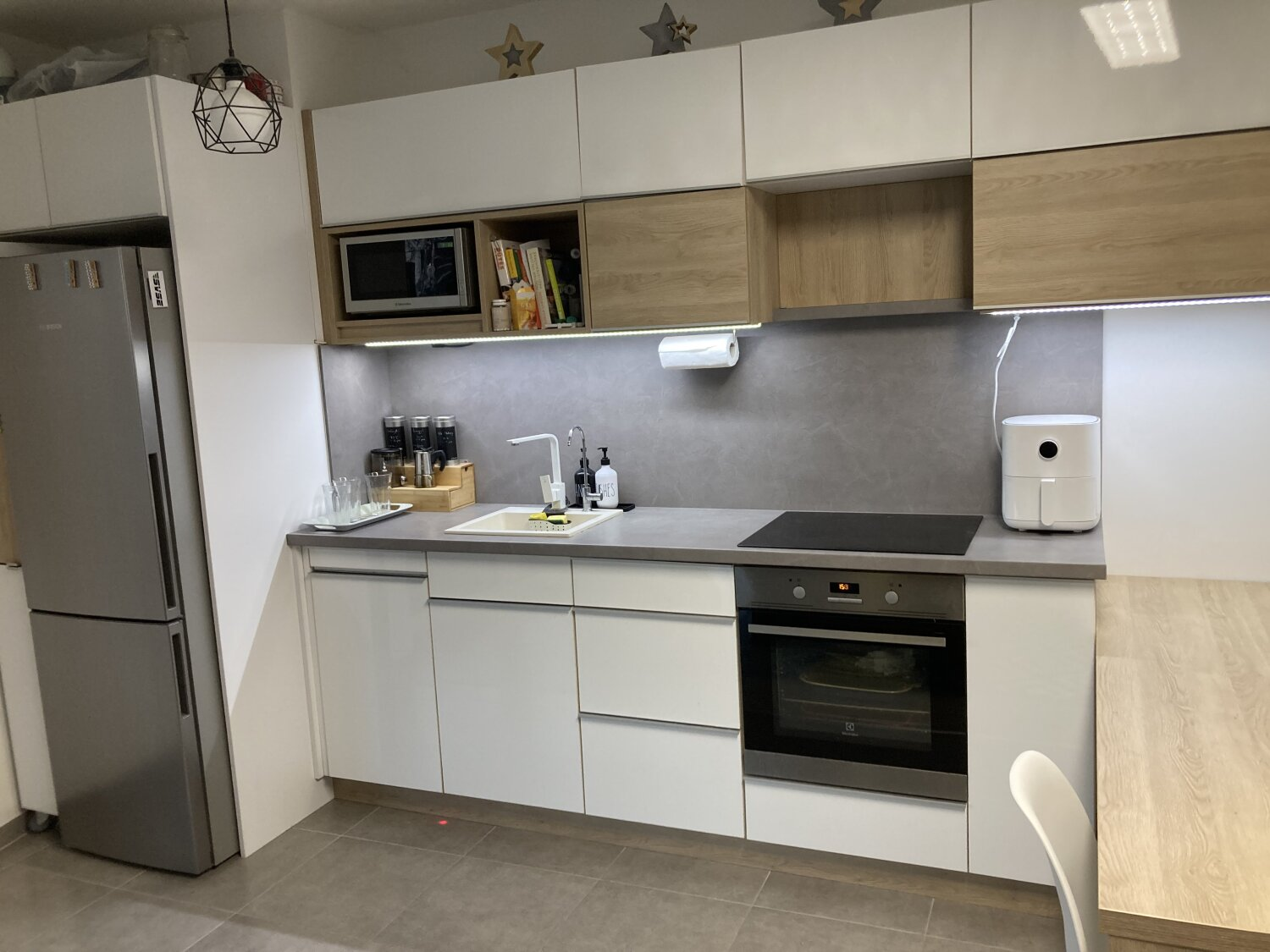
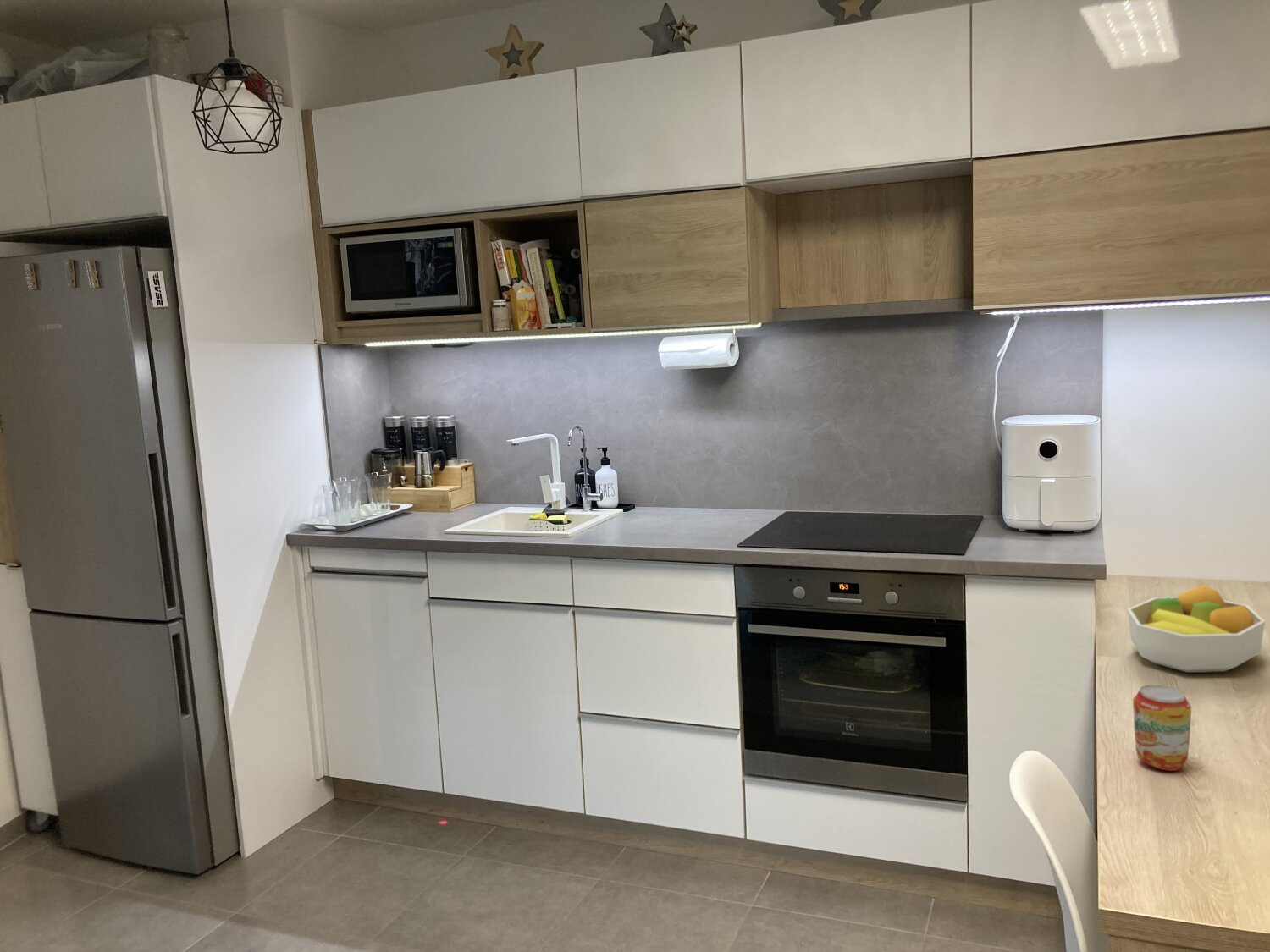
+ fruit bowl (1193, 626)
+ beverage can (1161, 728)
